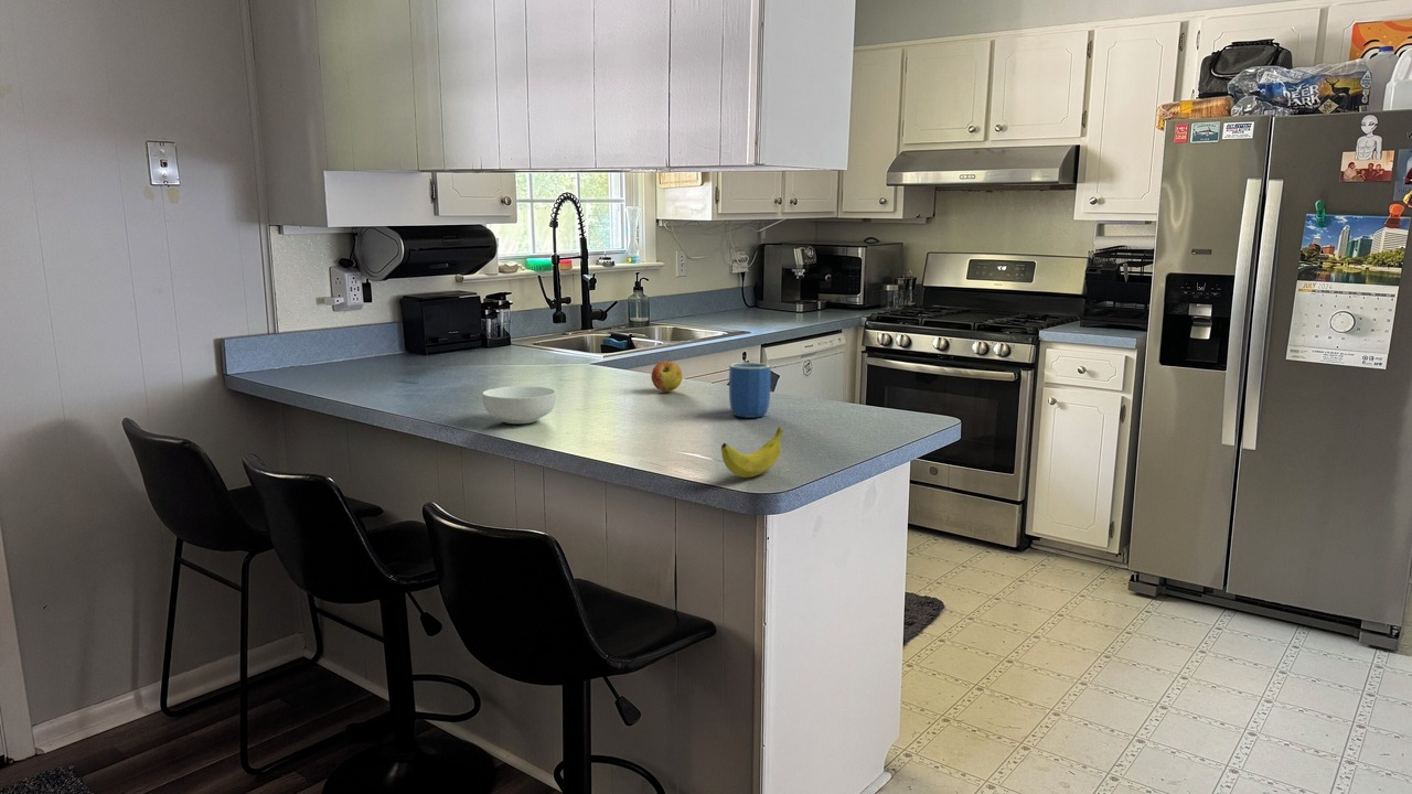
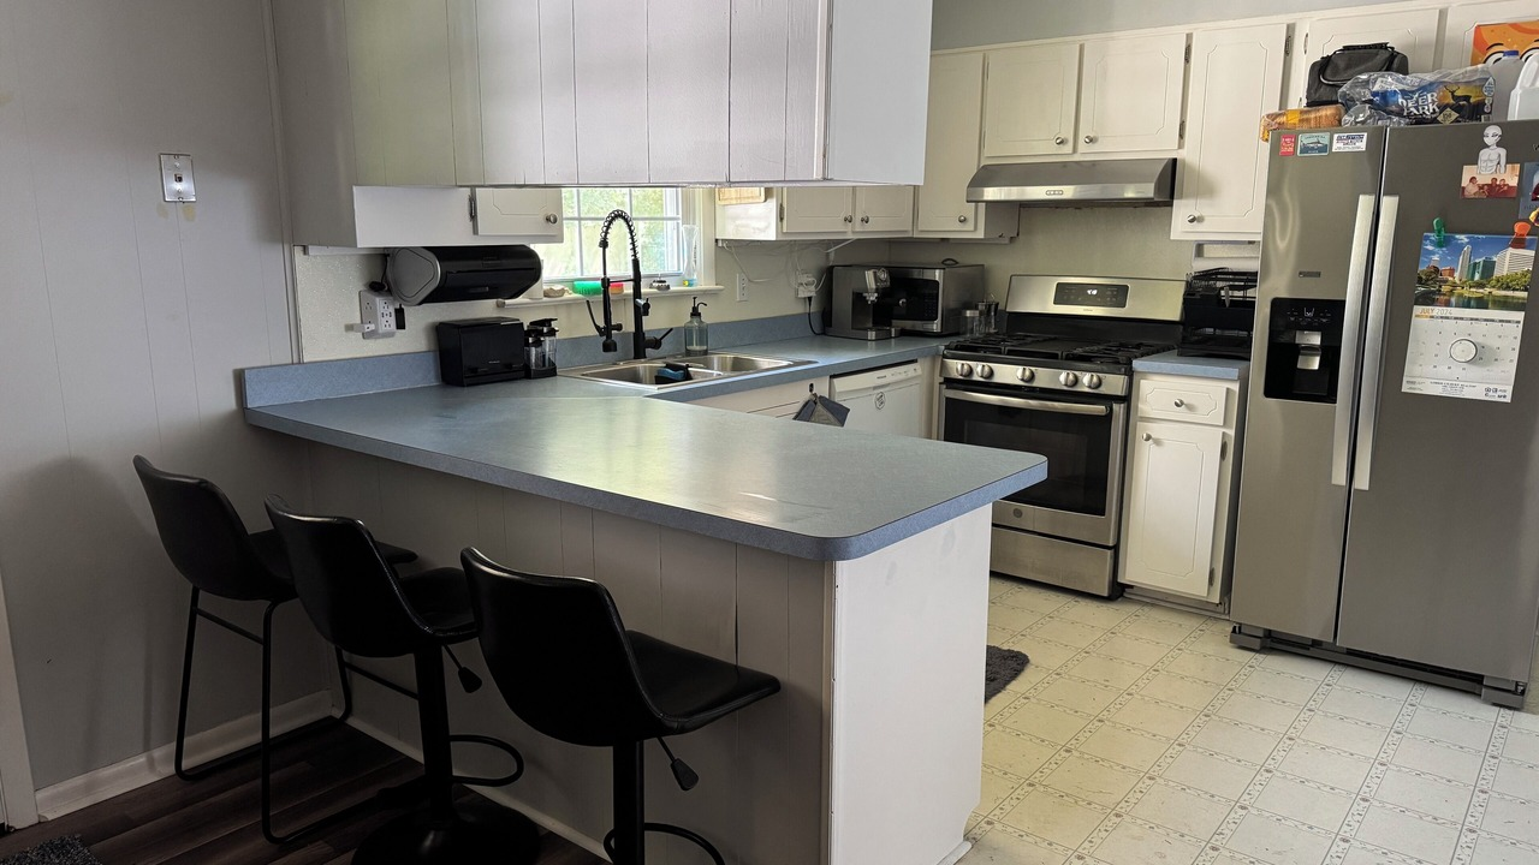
- cereal bowl (520, 406)
- banana (752, 454)
- apple (666, 376)
- mug (750, 389)
